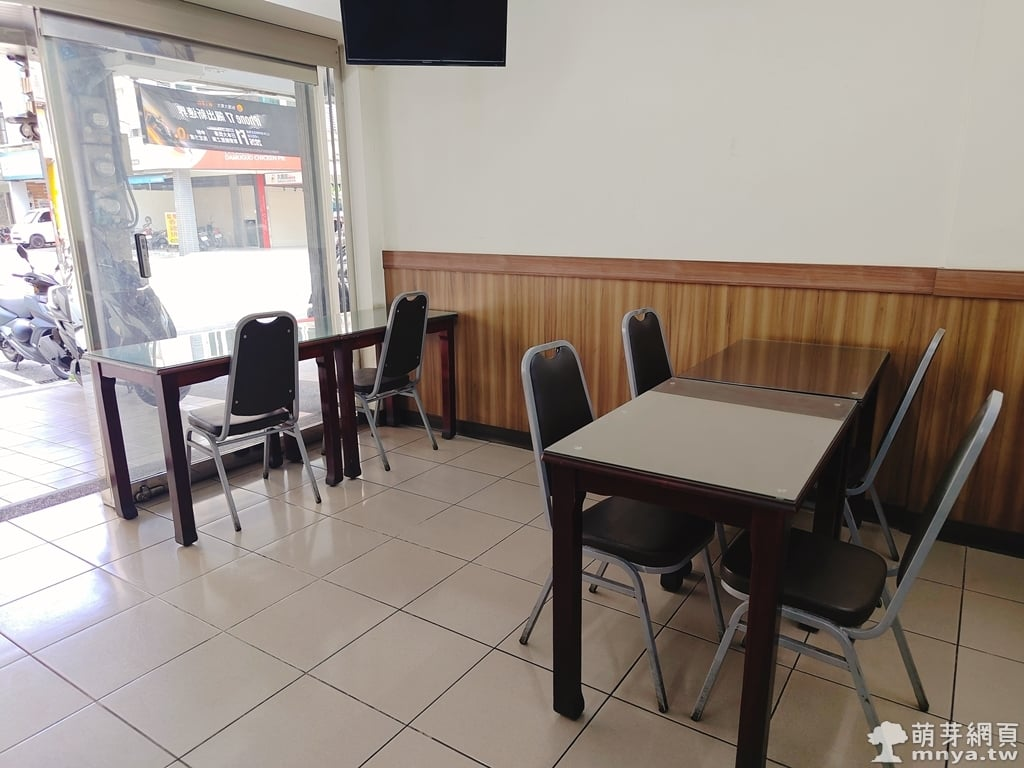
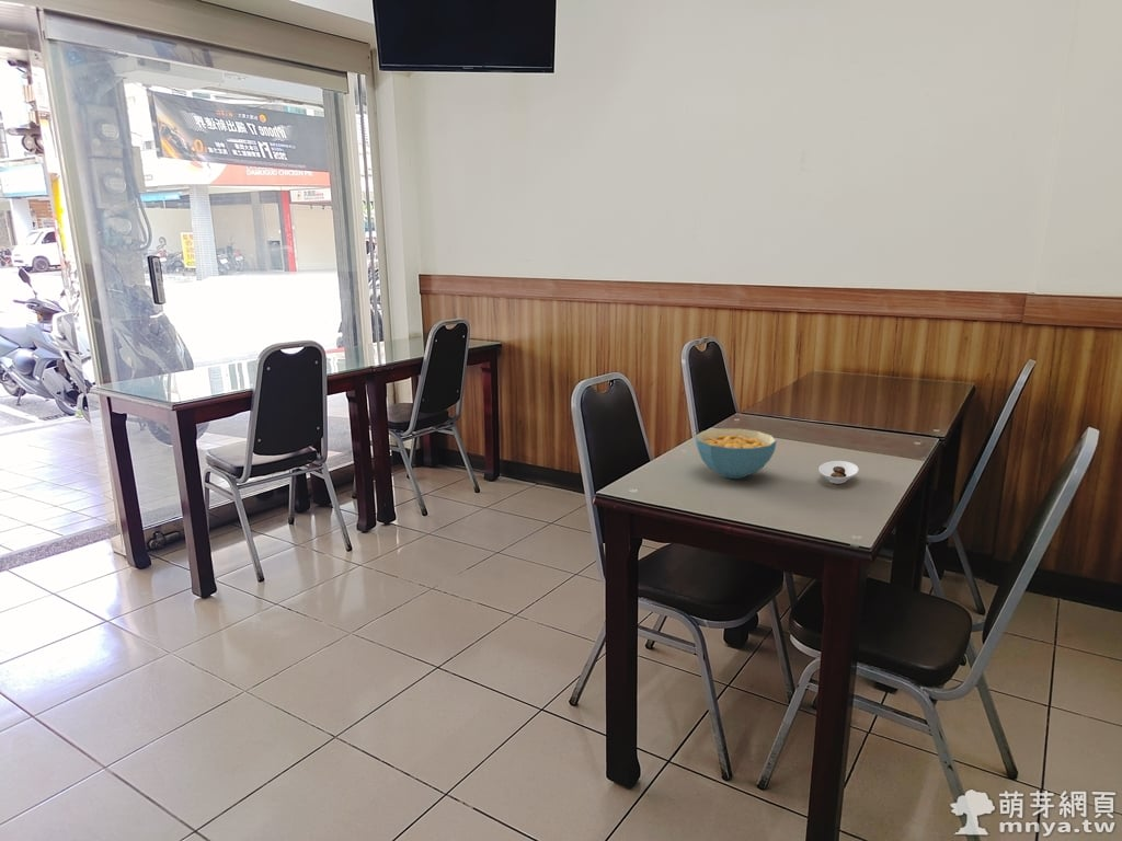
+ saucer (838, 473)
+ cereal bowl (734, 456)
